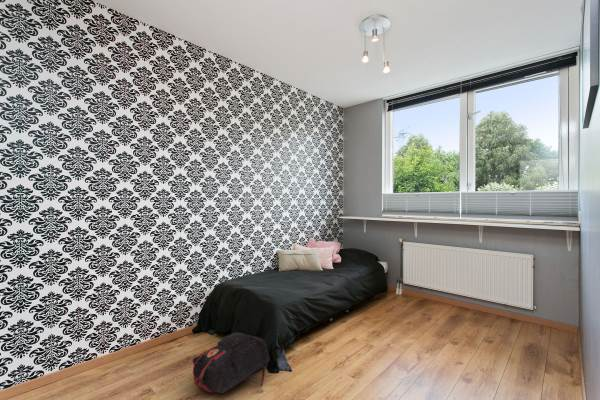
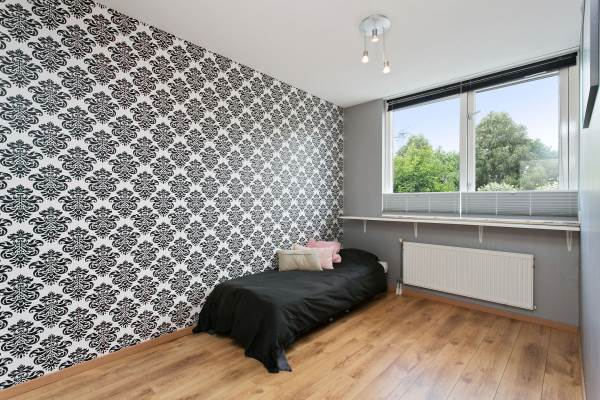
- backpack (230, 360)
